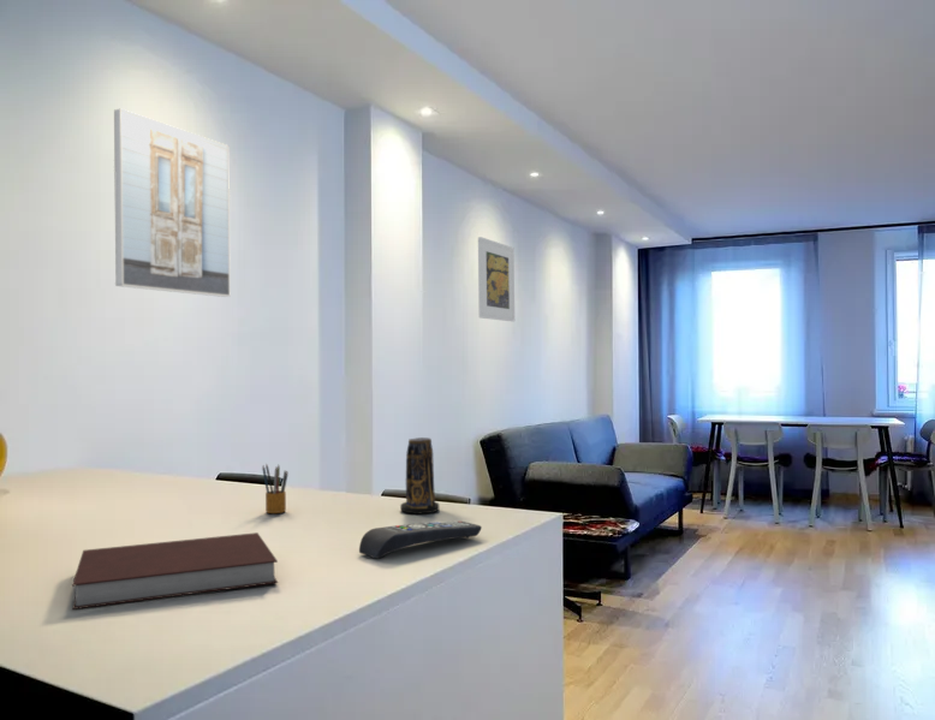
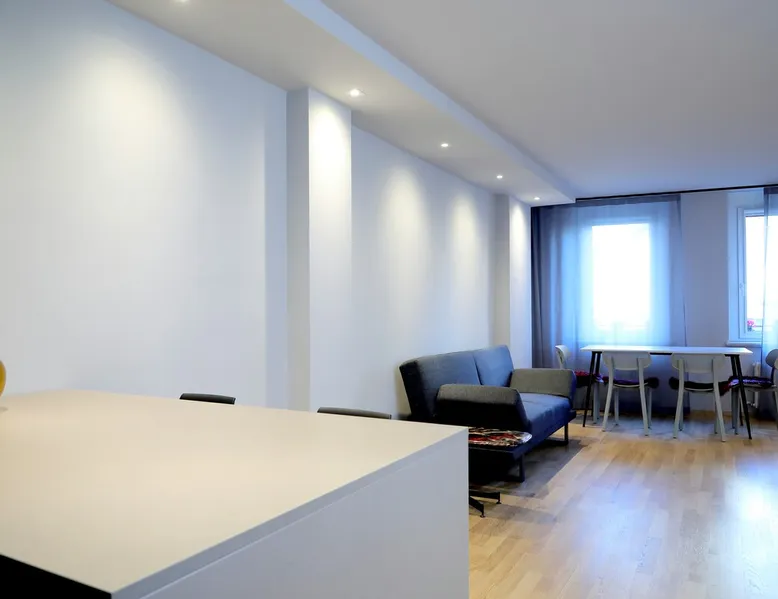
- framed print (175, 210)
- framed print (496, 280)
- candle (419, 474)
- notebook (177, 565)
- remote control (422, 534)
- pencil box (274, 487)
